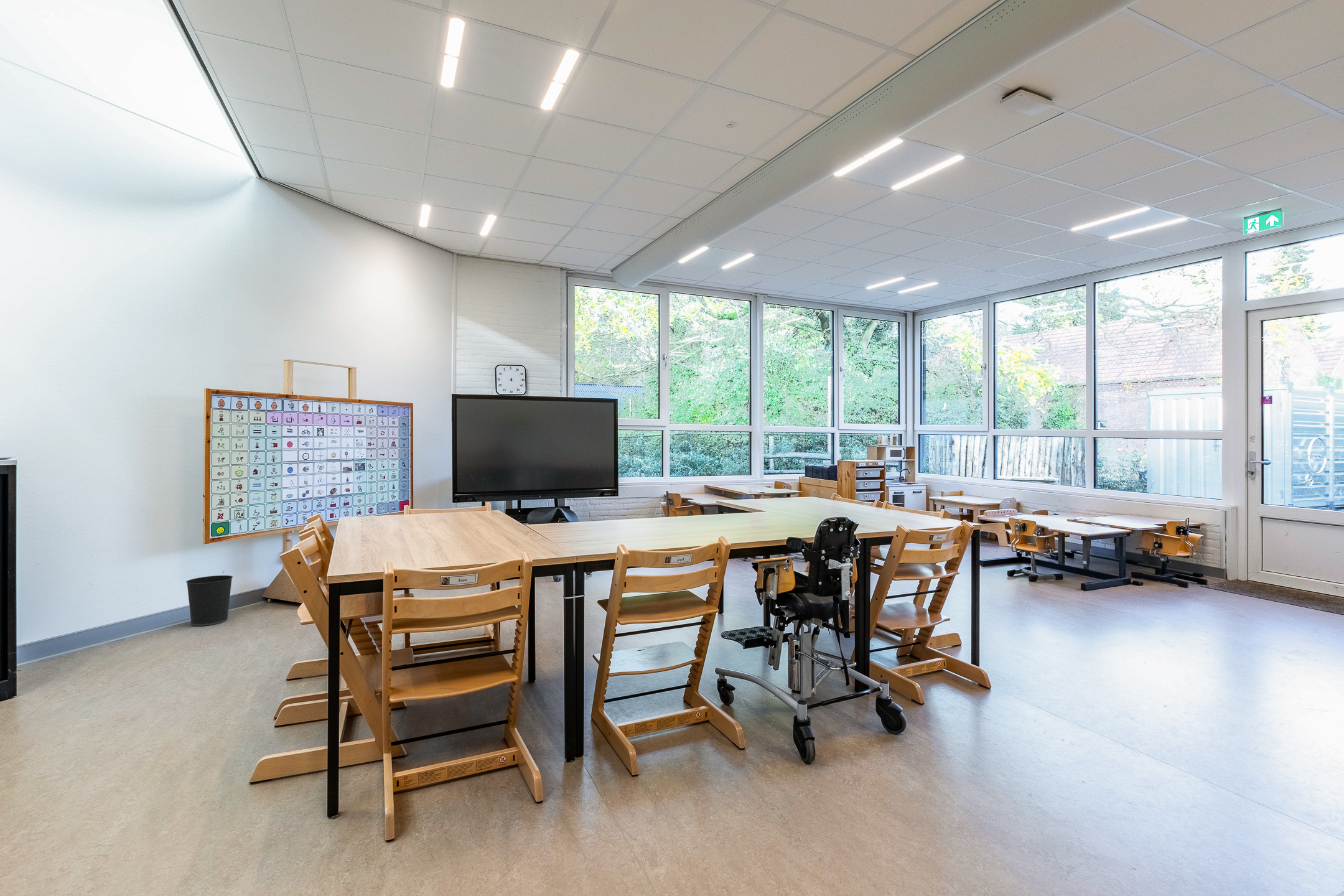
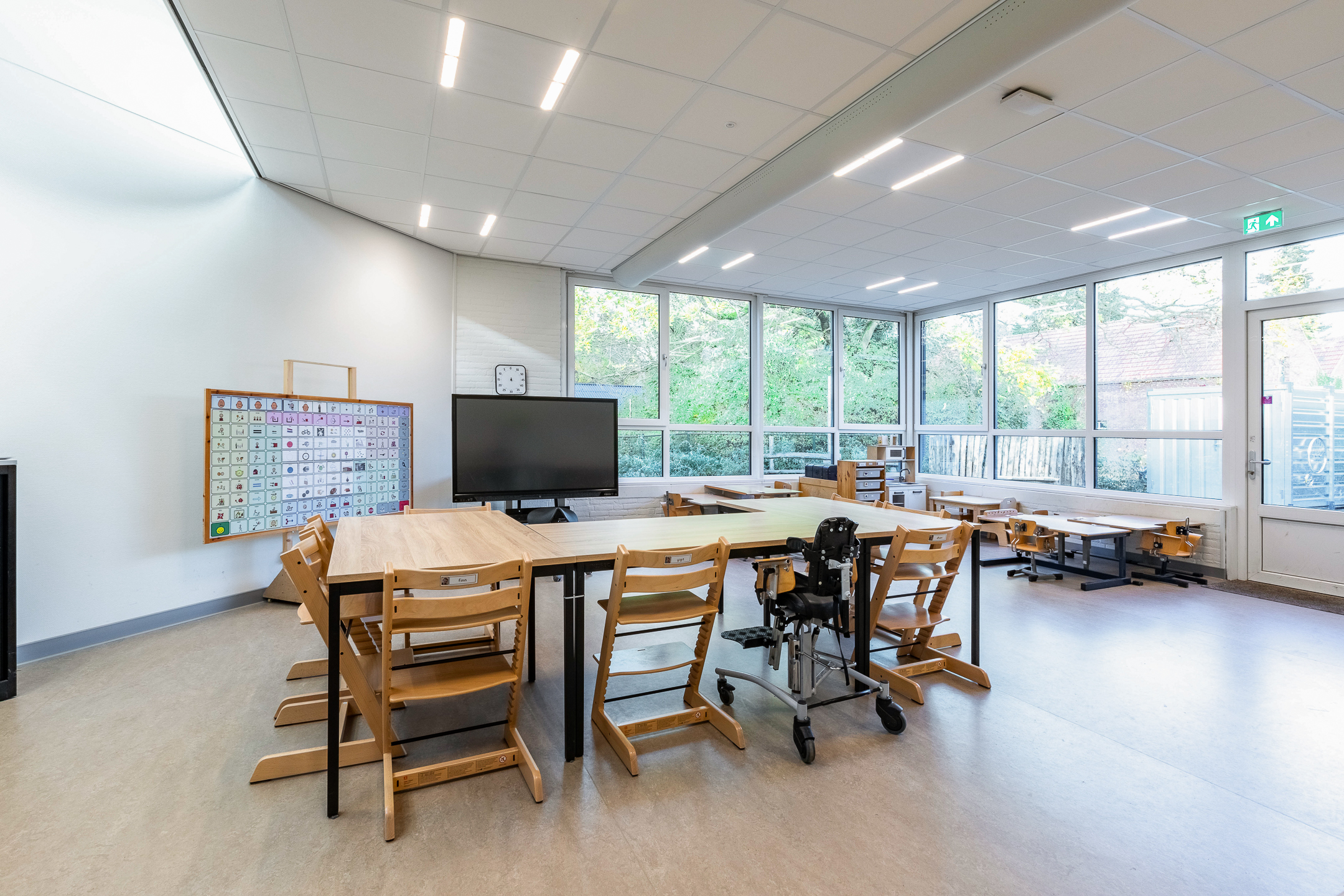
- wastebasket (210, 600)
